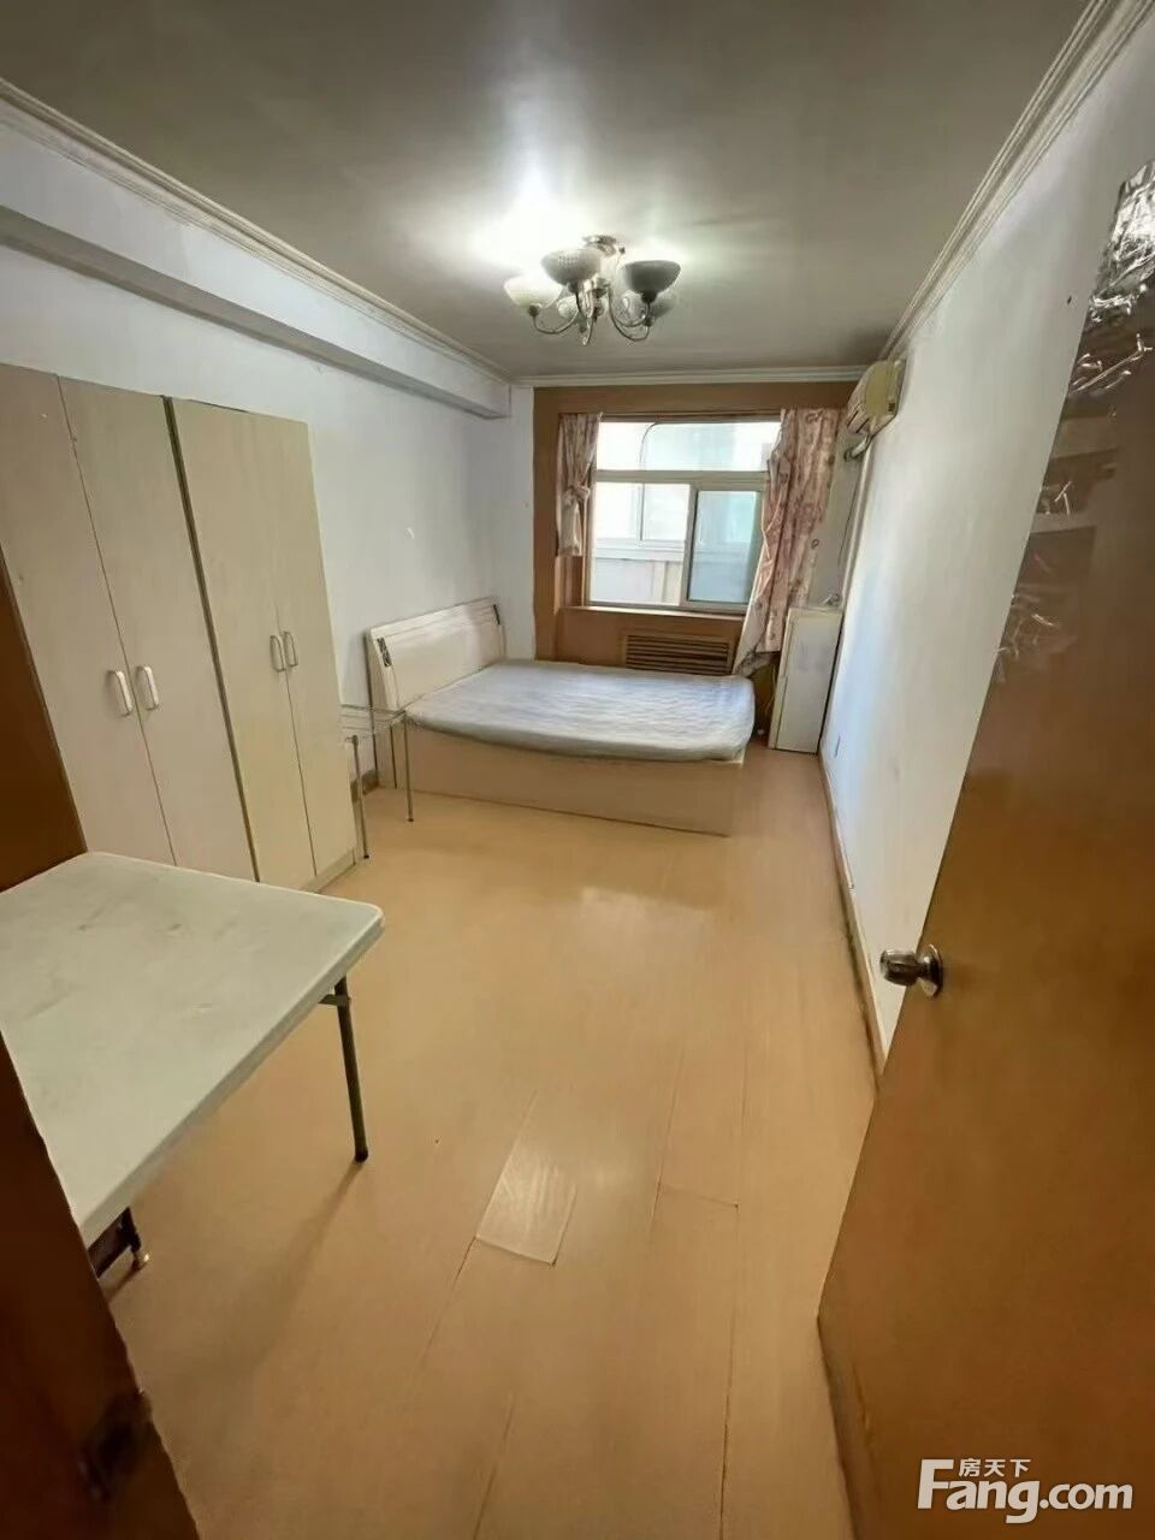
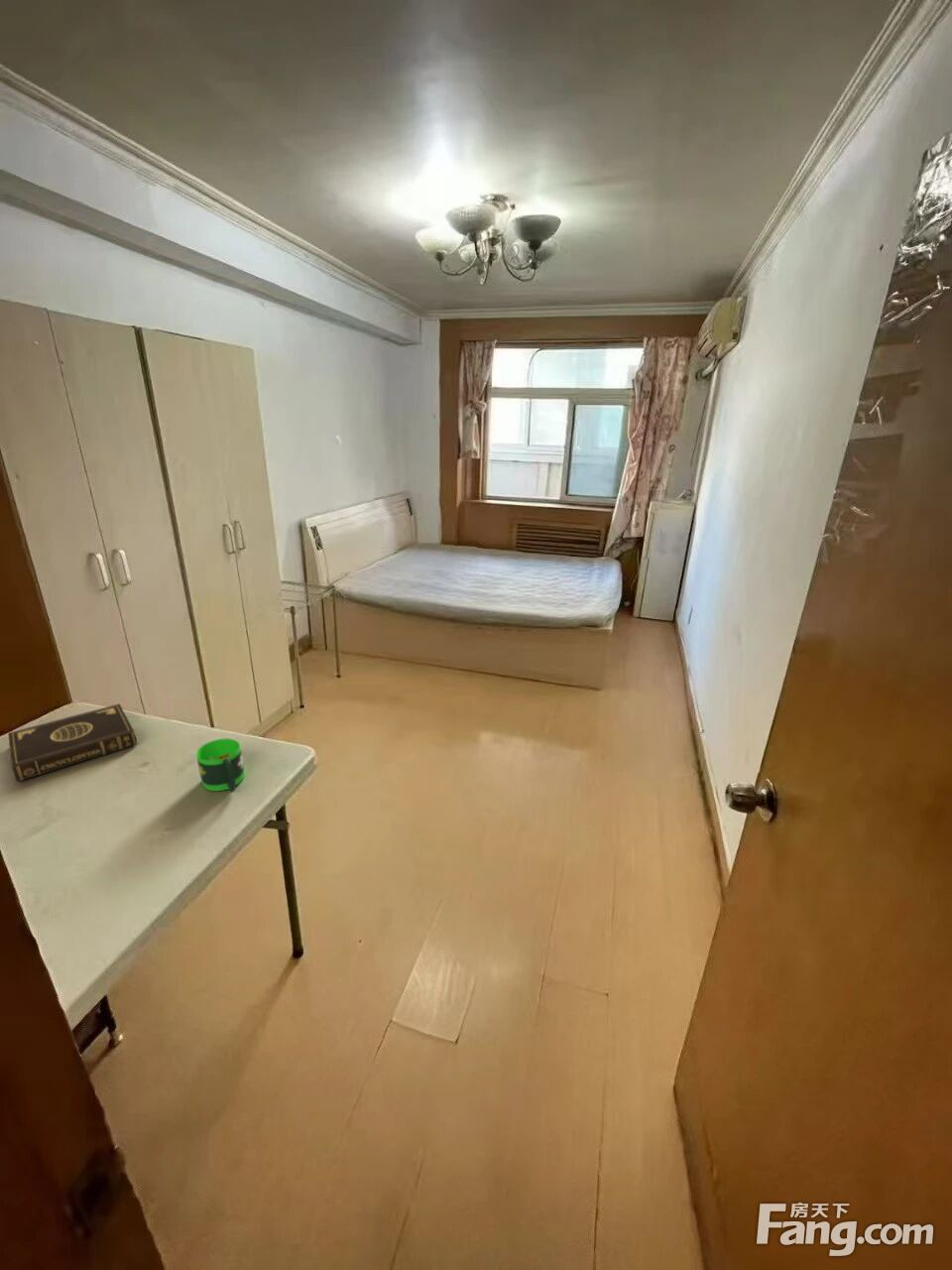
+ mug (223, 767)
+ book (73, 739)
